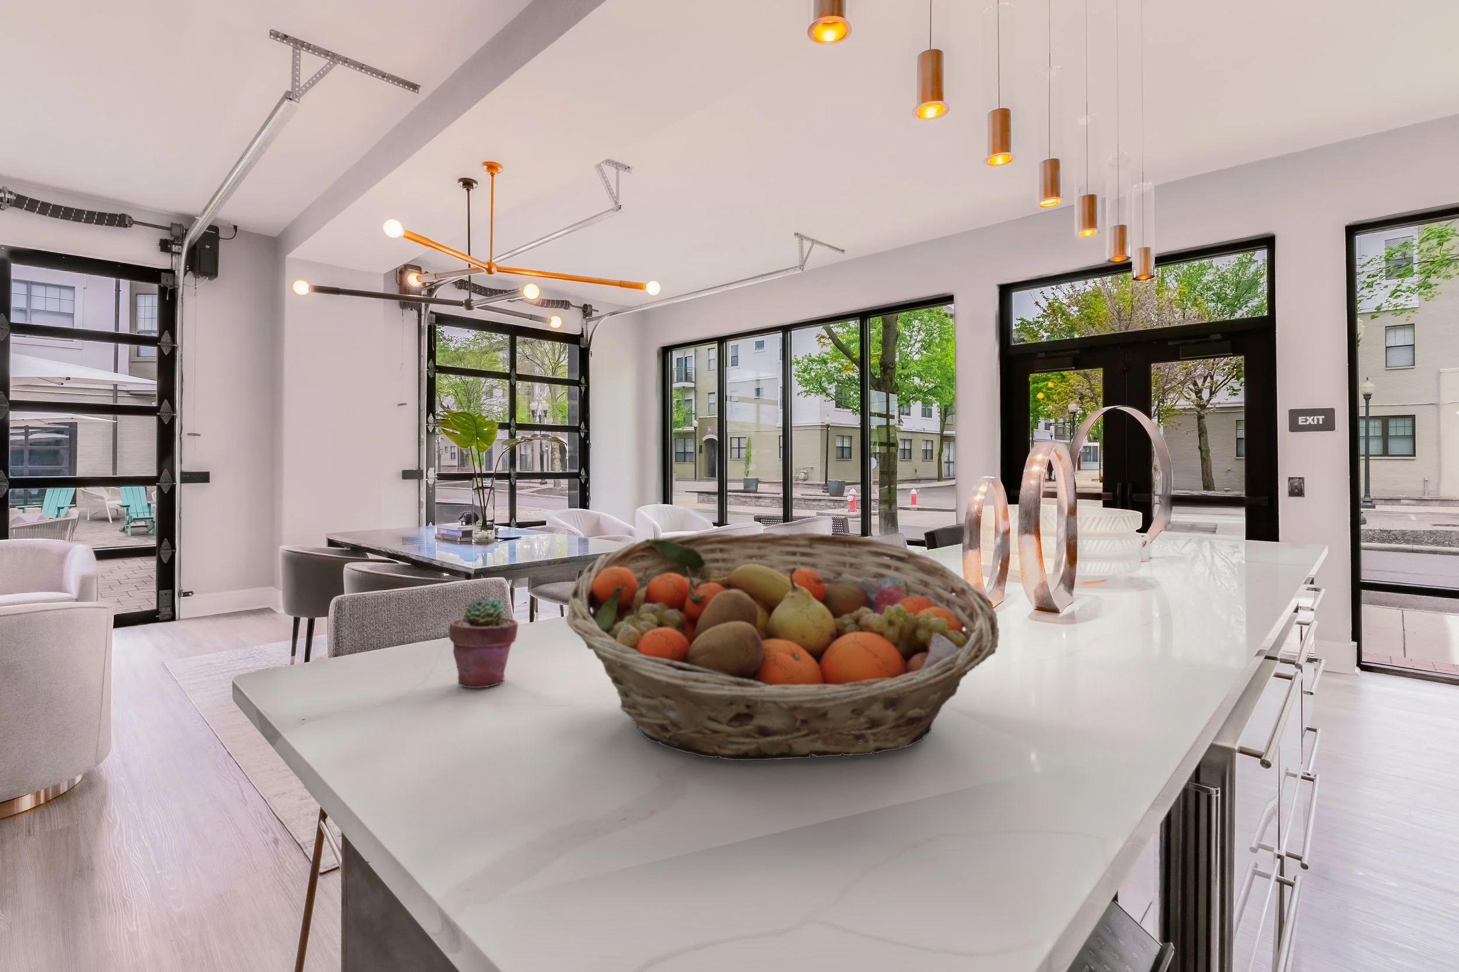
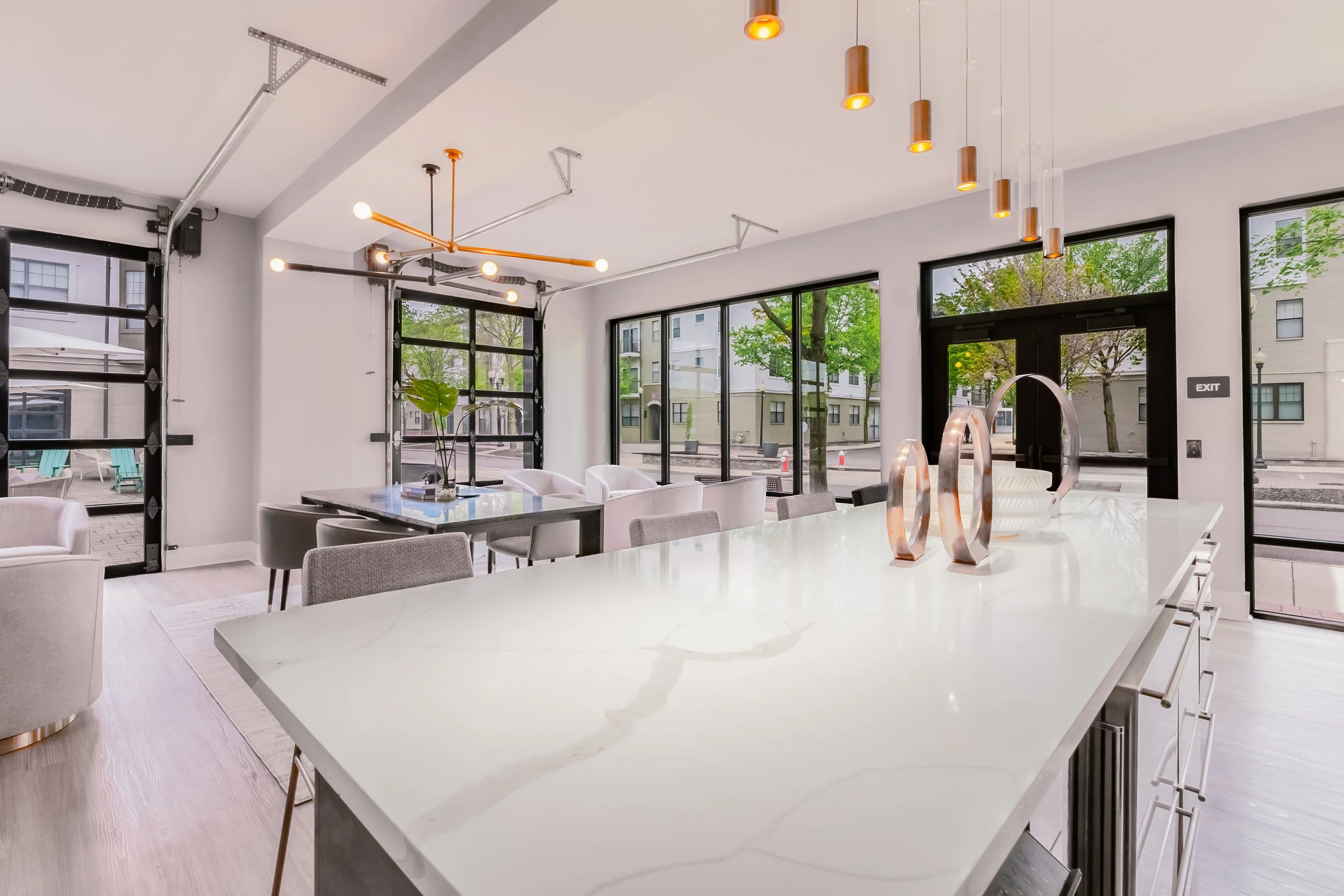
- fruit basket (778, 626)
- potted succulent (483, 639)
